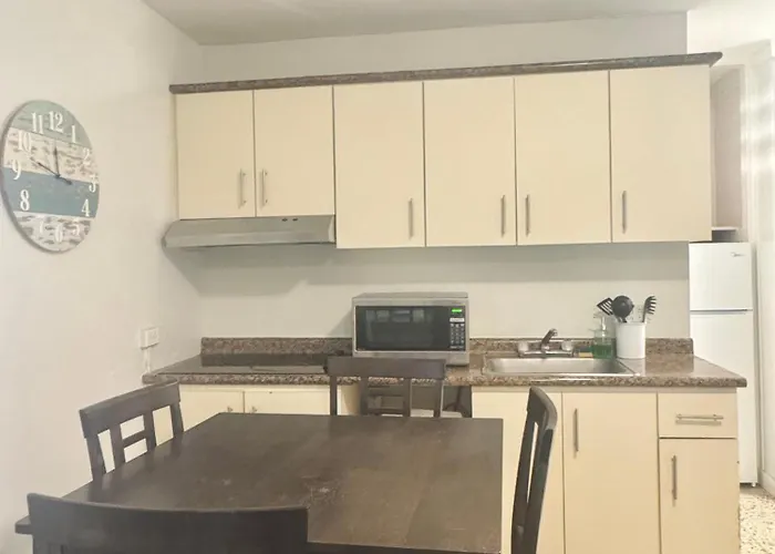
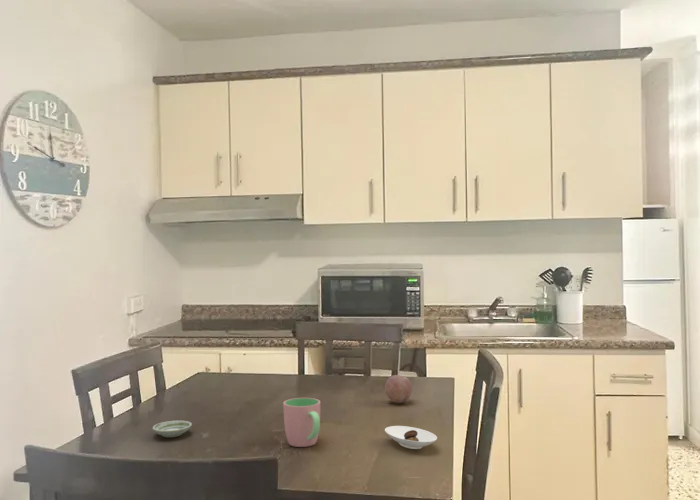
+ fruit (398, 388)
+ saucer (410, 437)
+ cup (305, 423)
+ saucer (172, 429)
